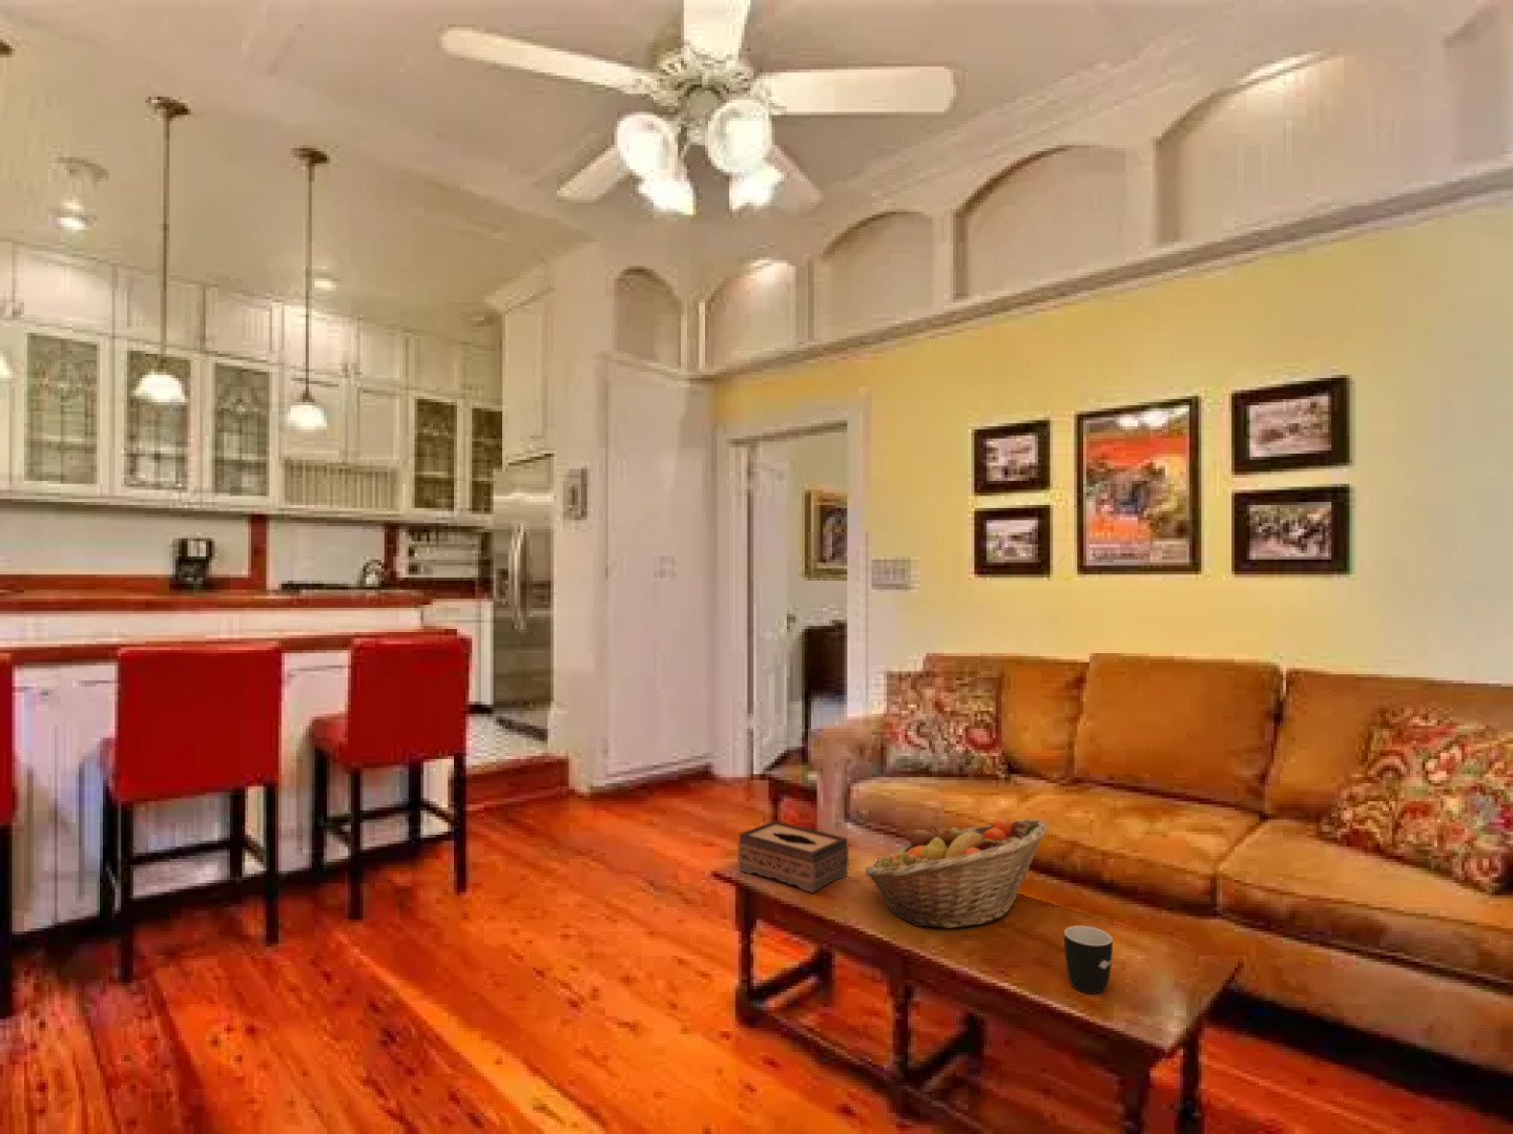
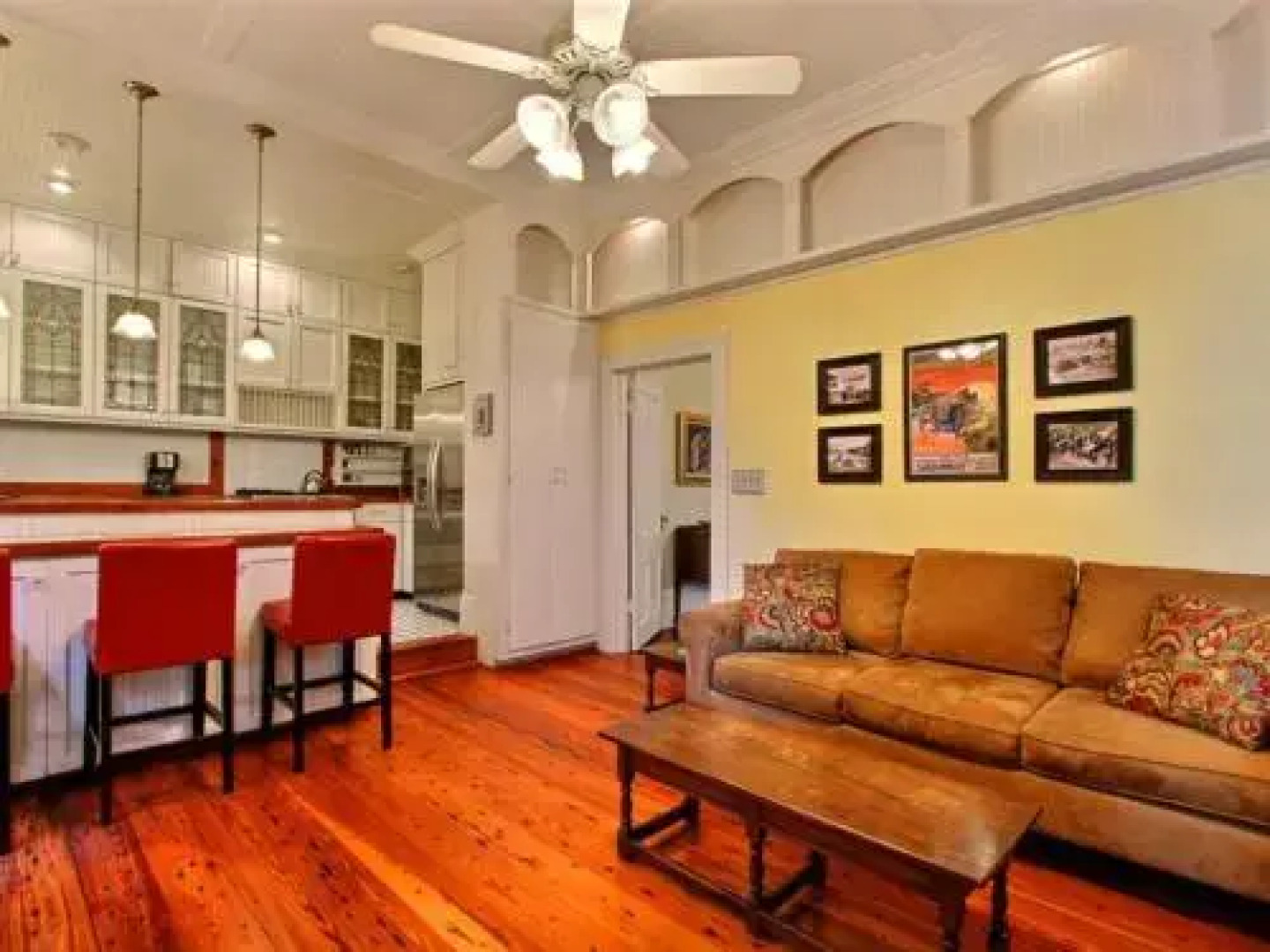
- tissue box (792, 854)
- fruit basket (957, 862)
- mug (1090, 958)
